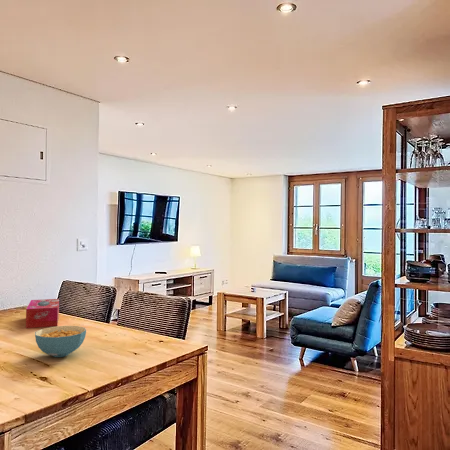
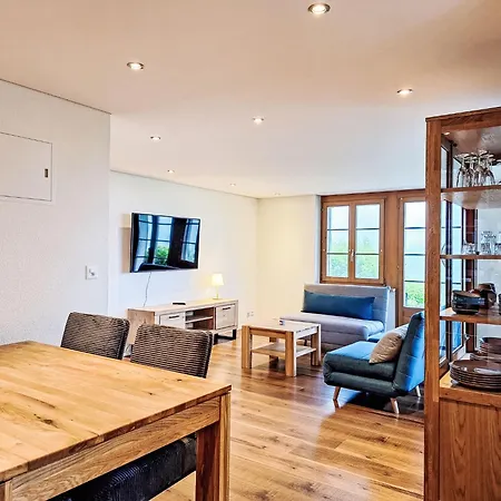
- tissue box (43, 312)
- cereal bowl (60, 343)
